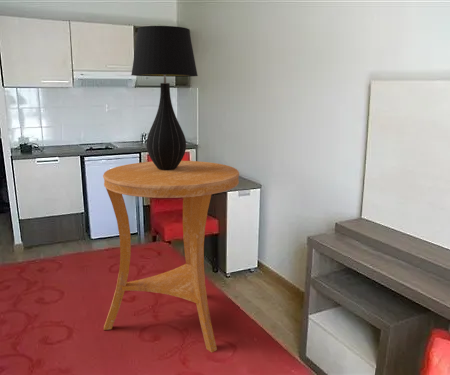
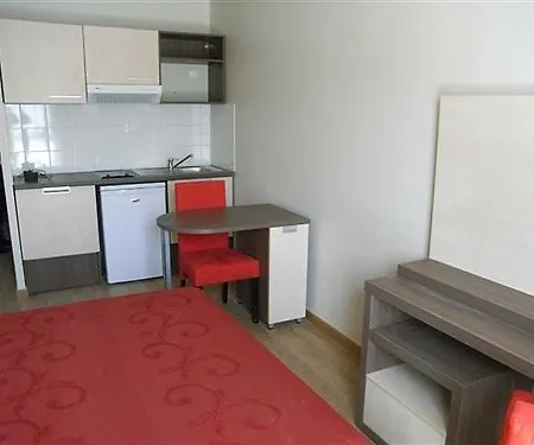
- table lamp (165, 100)
- side table (184, 248)
